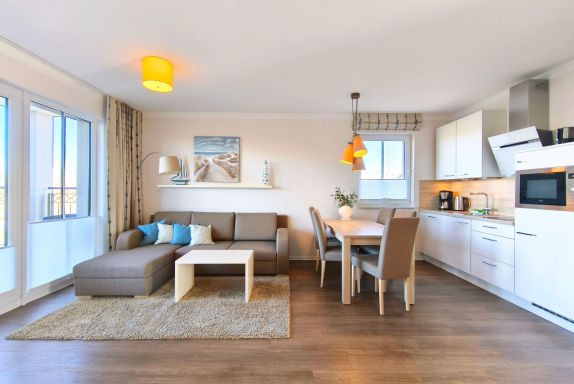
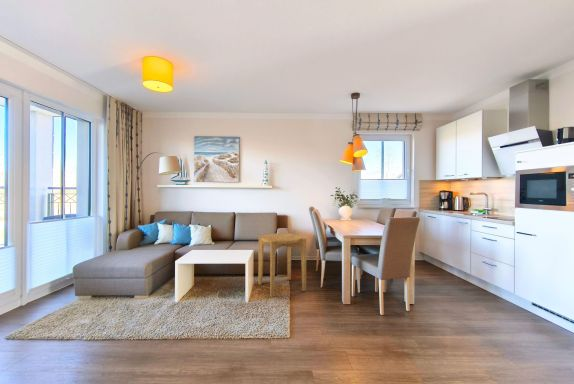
+ side table (287, 262)
